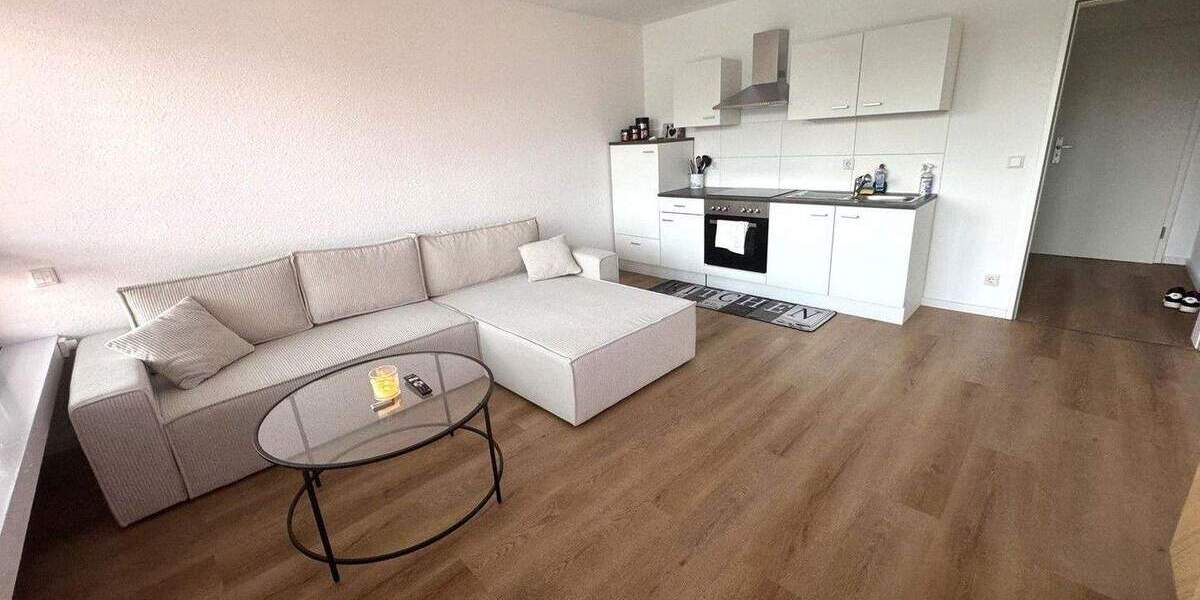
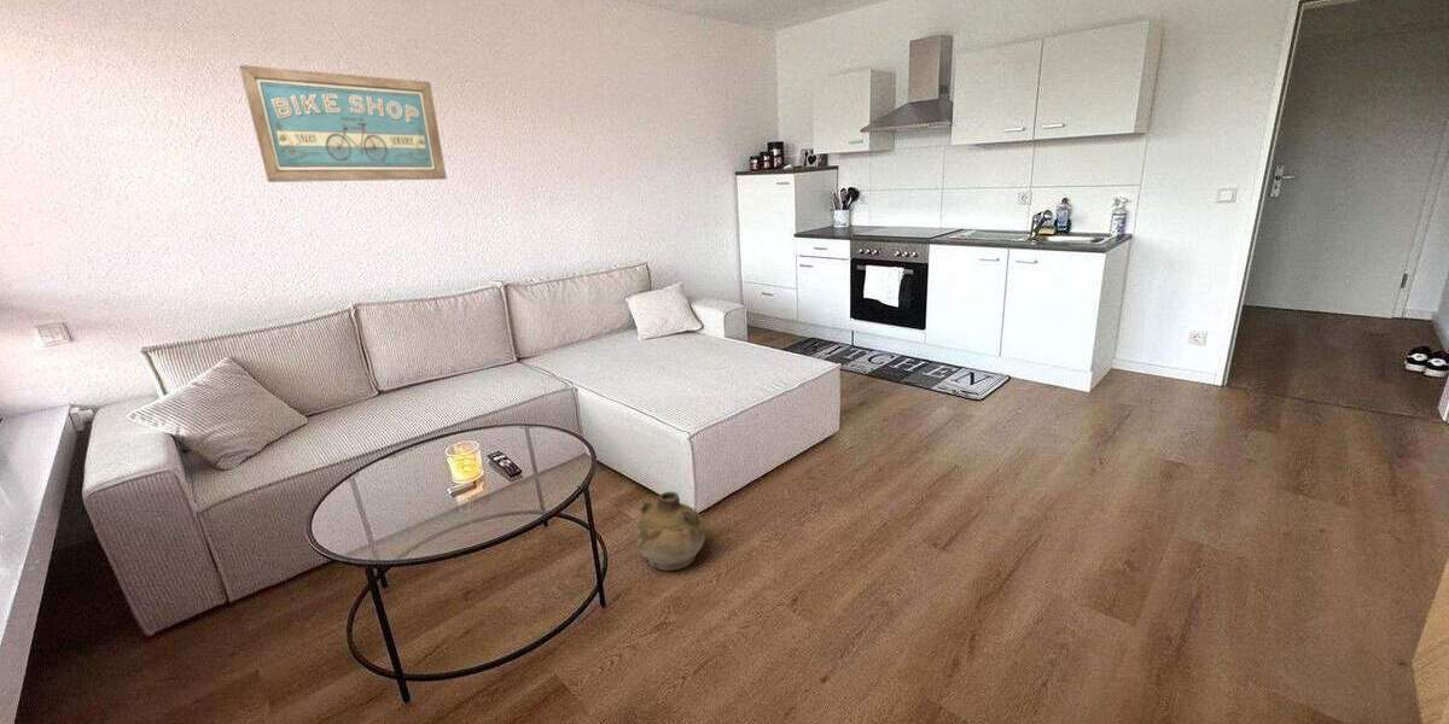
+ ceramic jug (670, 526)
+ wall art (354, 128)
